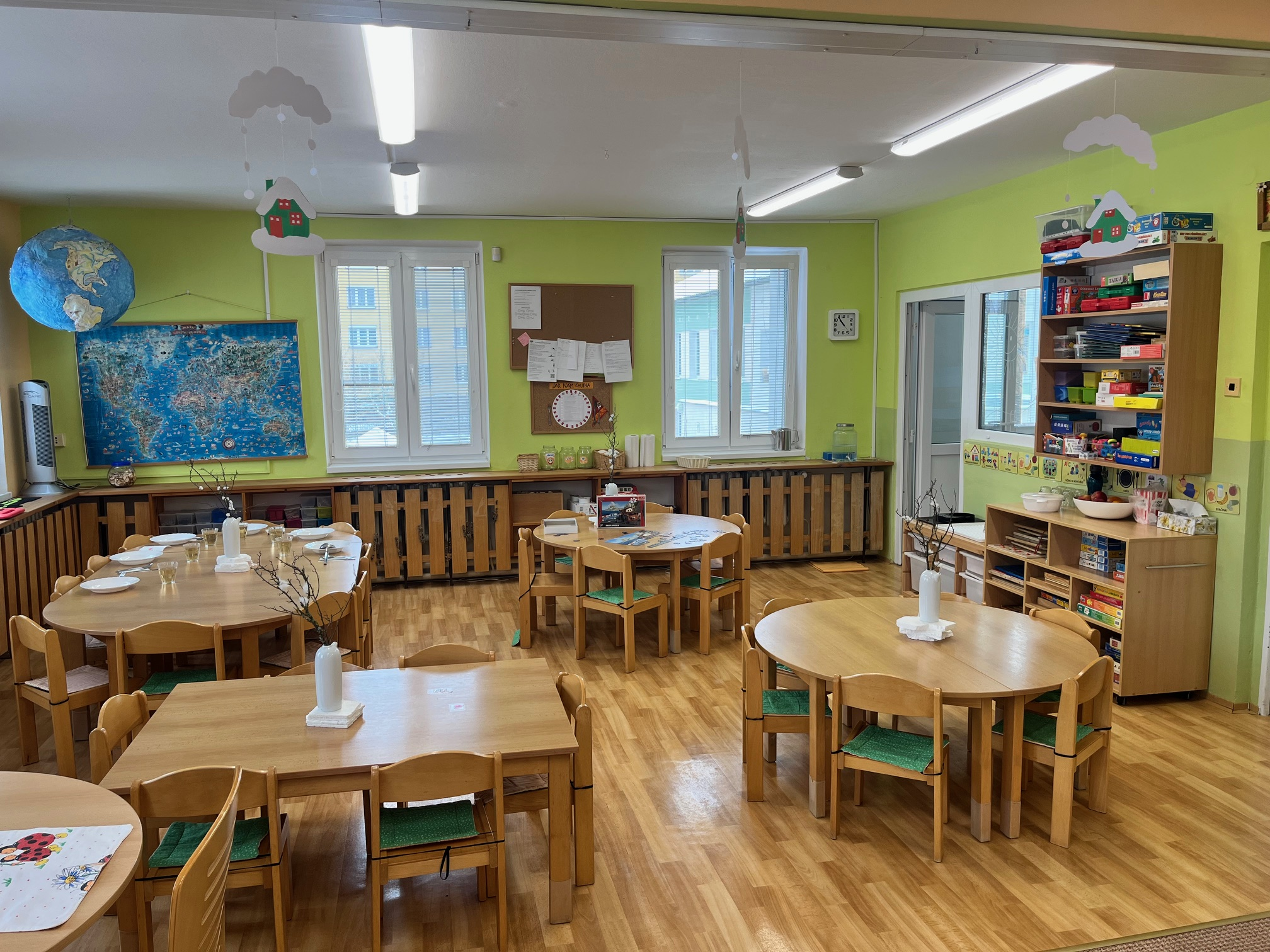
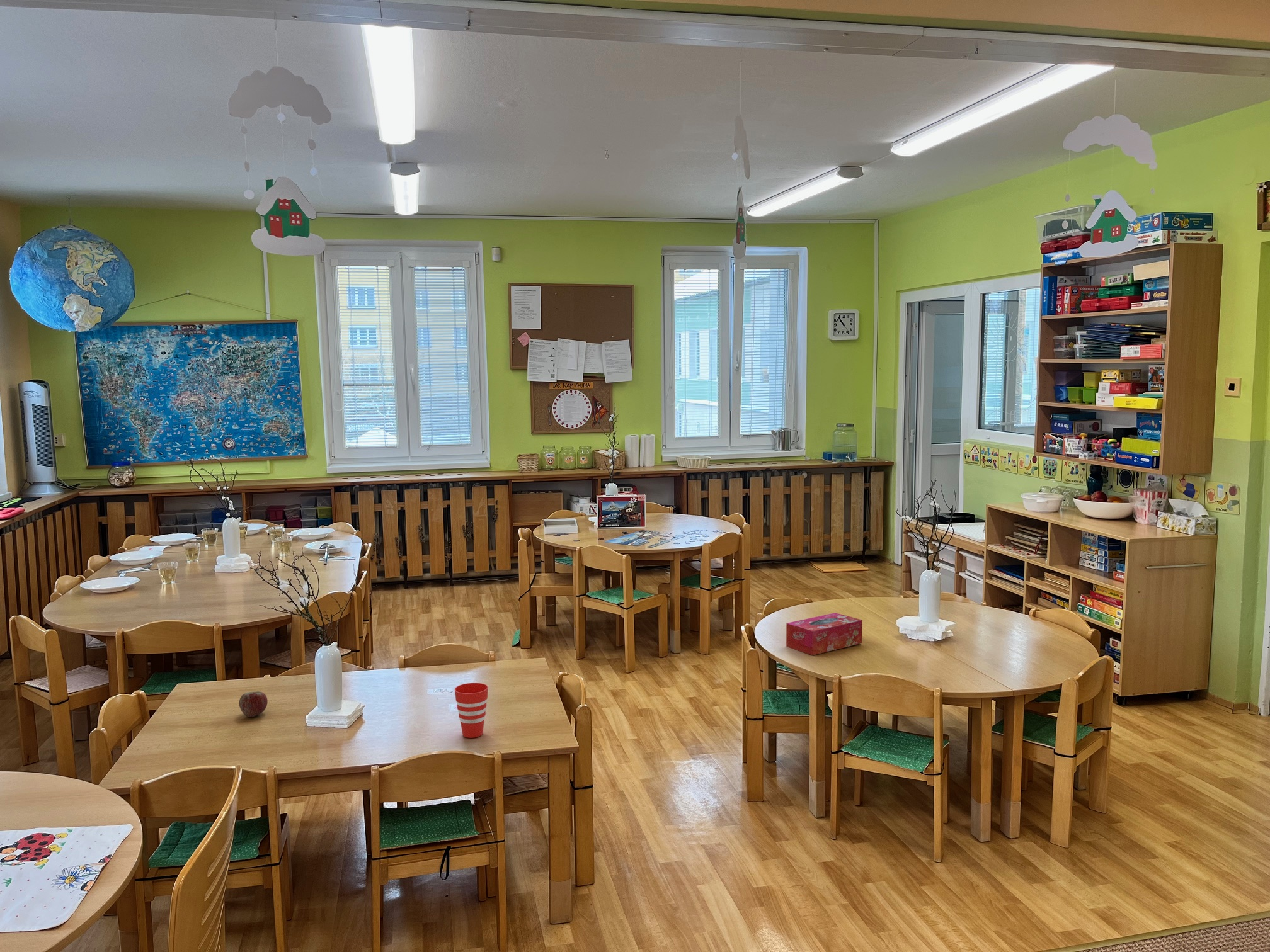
+ cup (472, 711)
+ tissue box (824, 633)
+ apple (253, 703)
